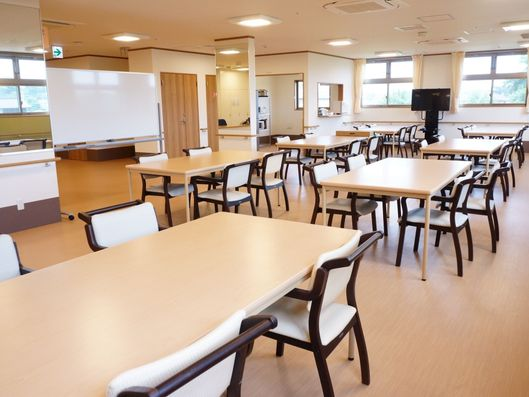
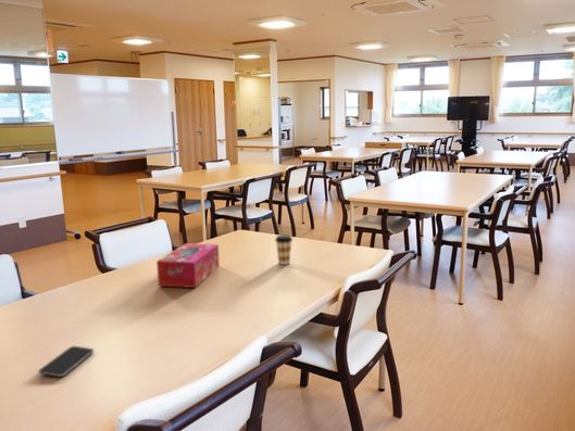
+ coffee cup (284, 250)
+ smartphone (67, 360)
+ tissue box (189, 264)
